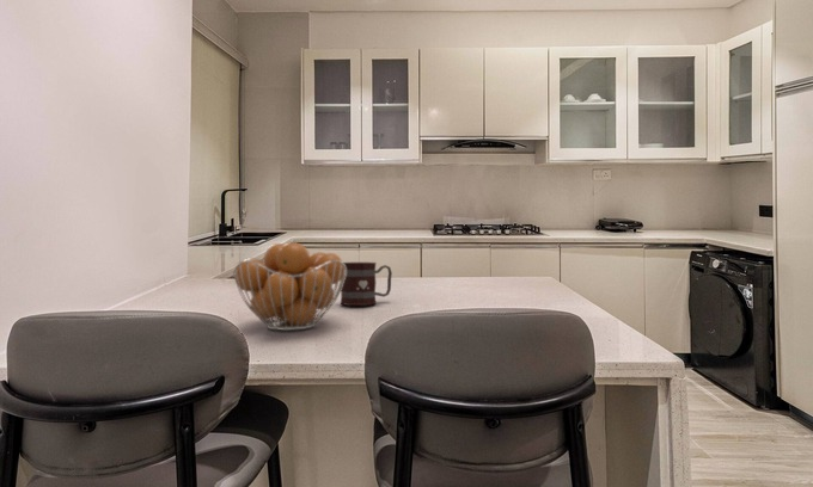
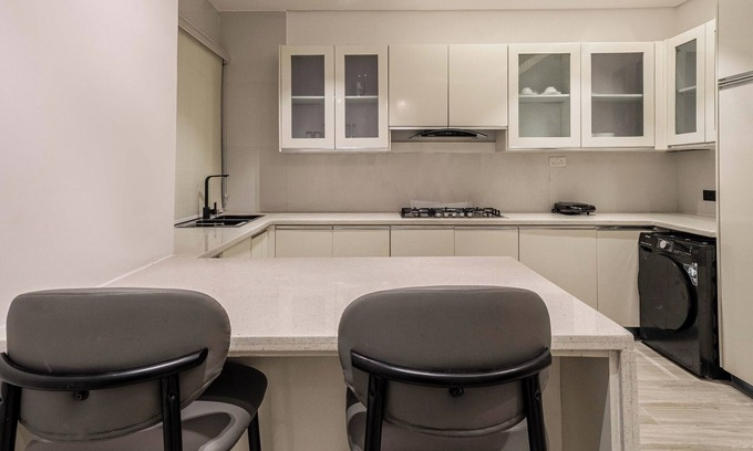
- fruit basket (291, 284)
- mug (366, 283)
